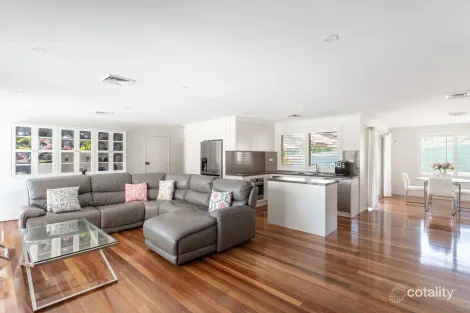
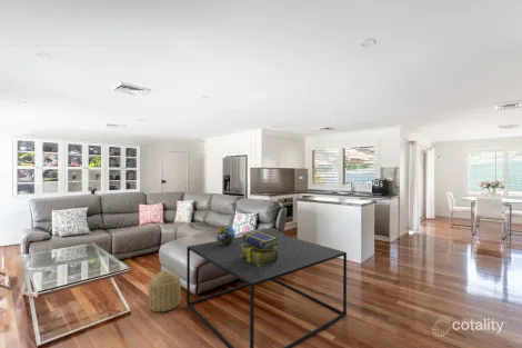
+ decorative sphere (225, 235)
+ stack of books (260, 247)
+ coffee table (263, 279)
+ basket (164, 288)
